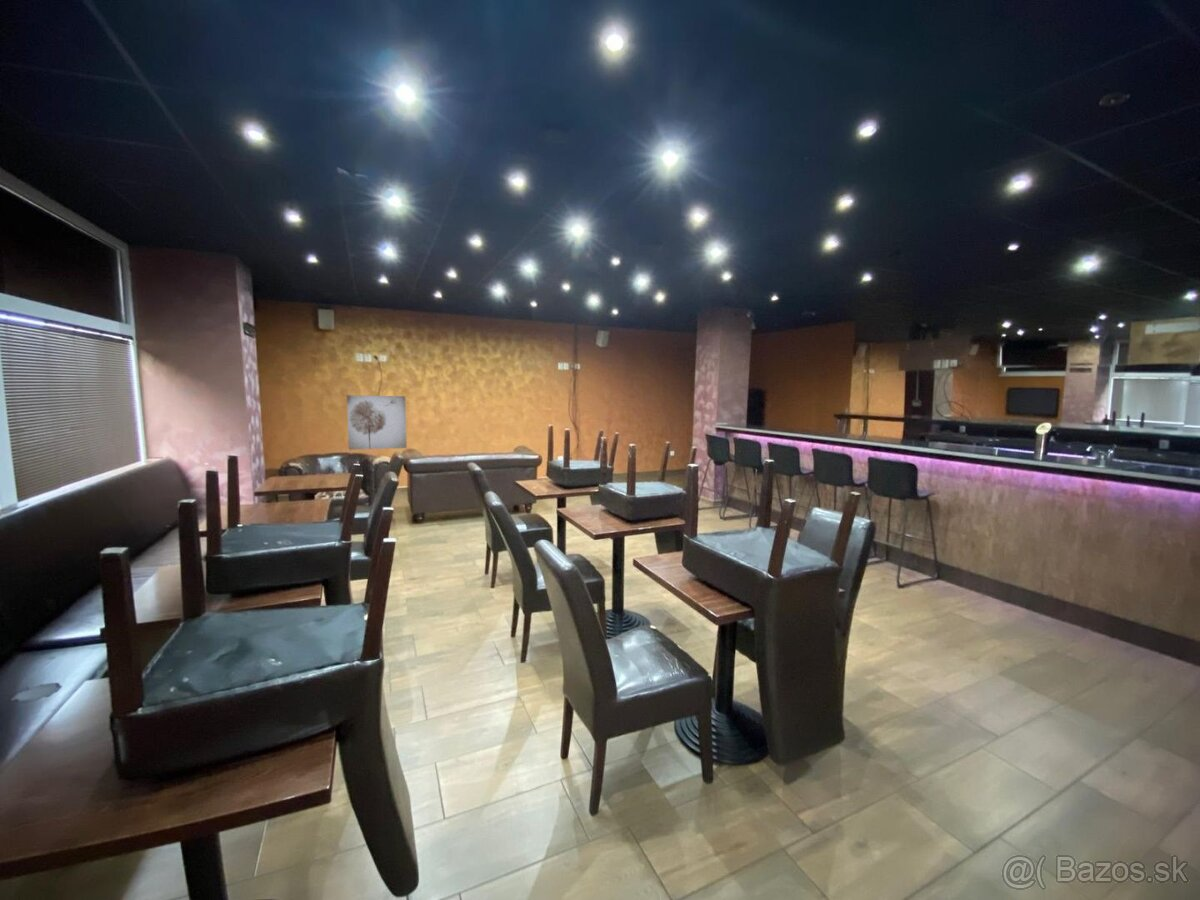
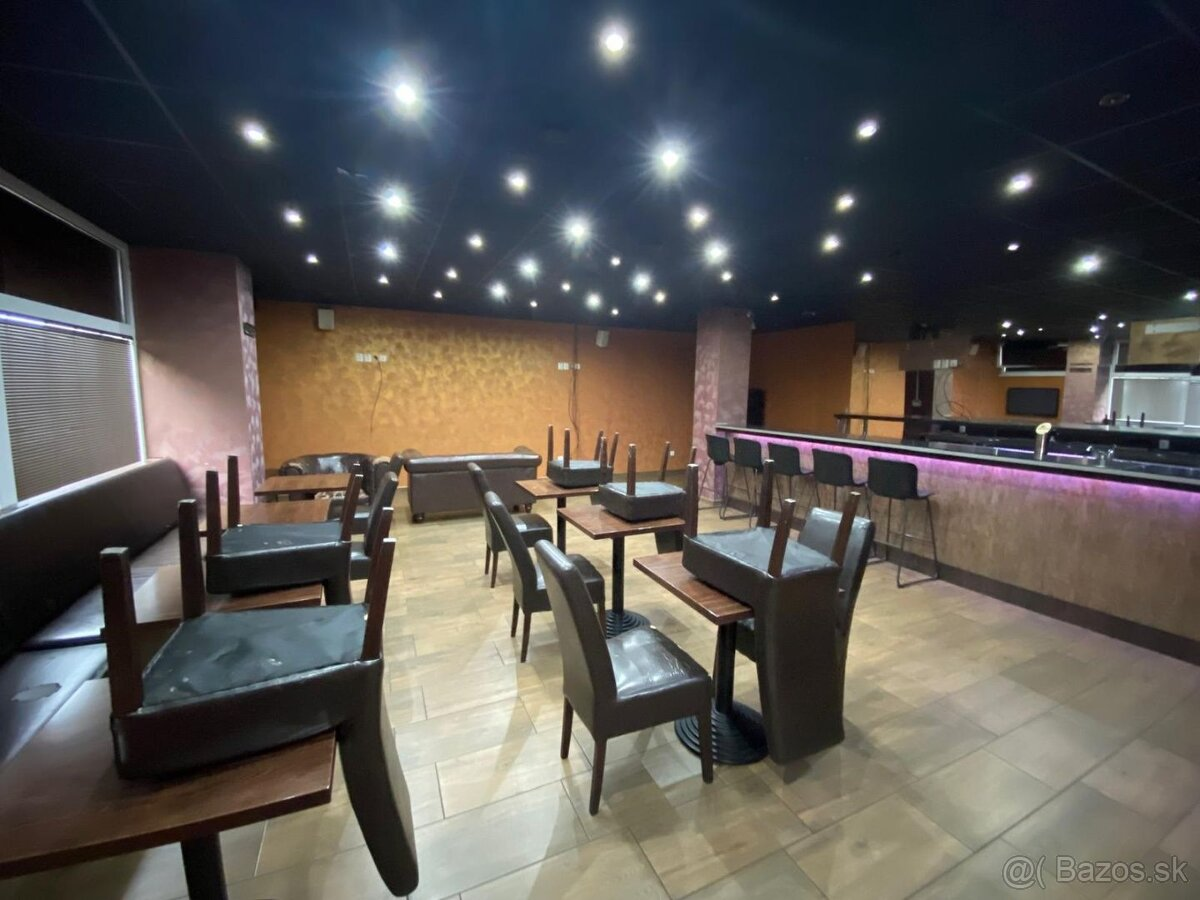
- wall art (377, 422)
